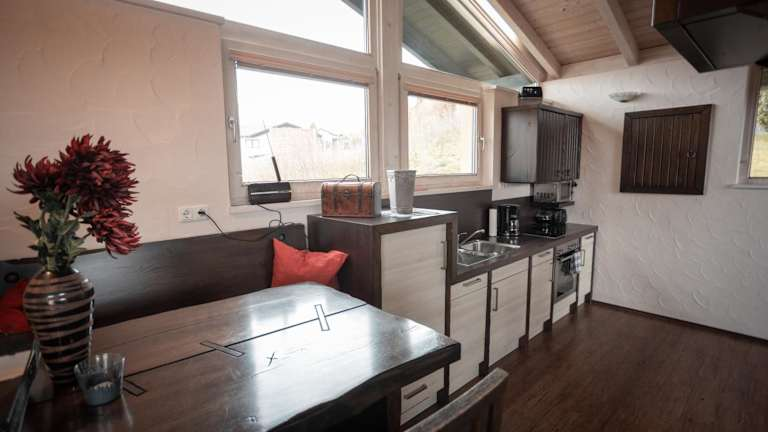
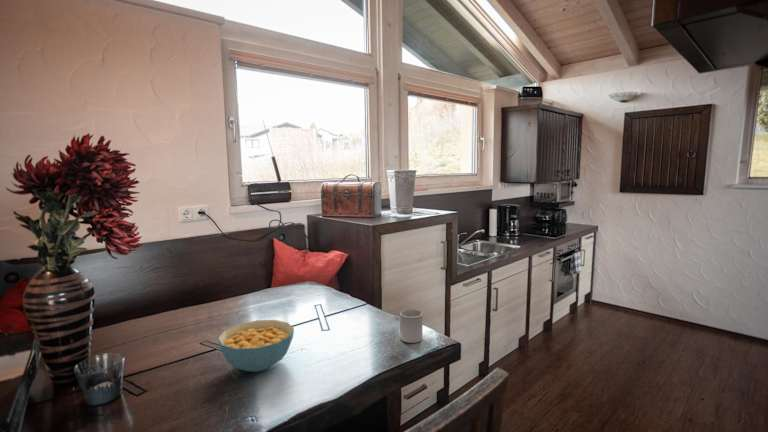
+ cereal bowl (257, 349)
+ cup (413, 324)
